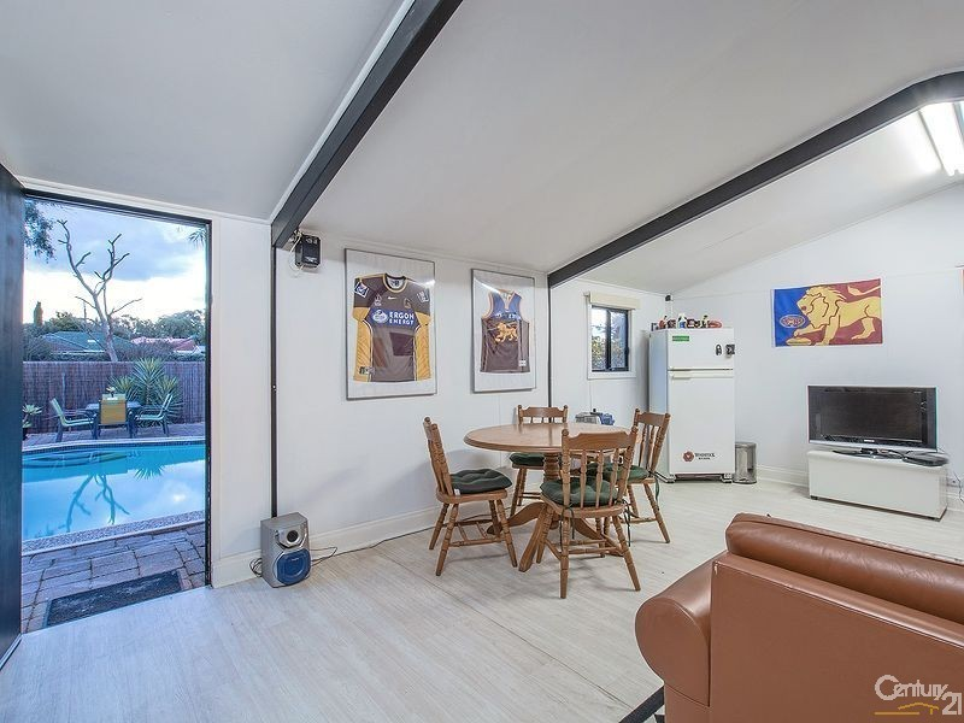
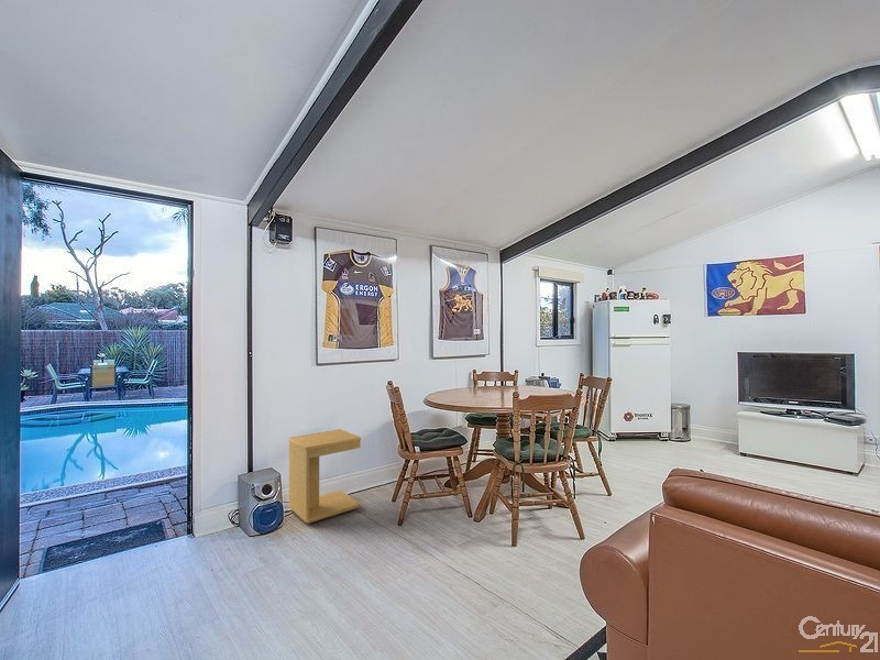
+ side table (318, 473)
